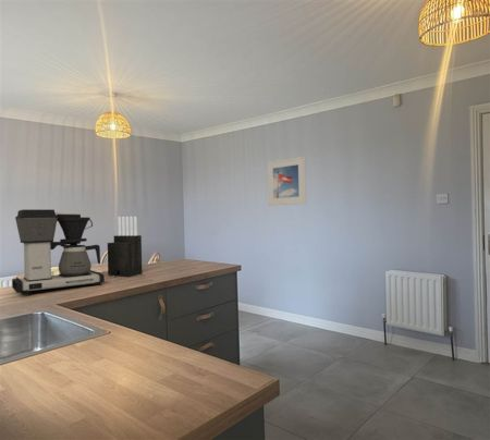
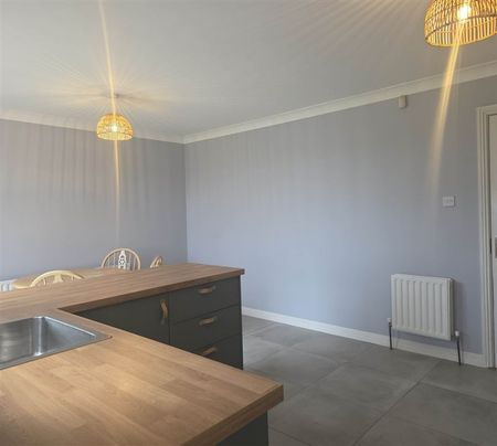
- coffee maker (60, 245)
- knife block (122, 245)
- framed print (285, 182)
